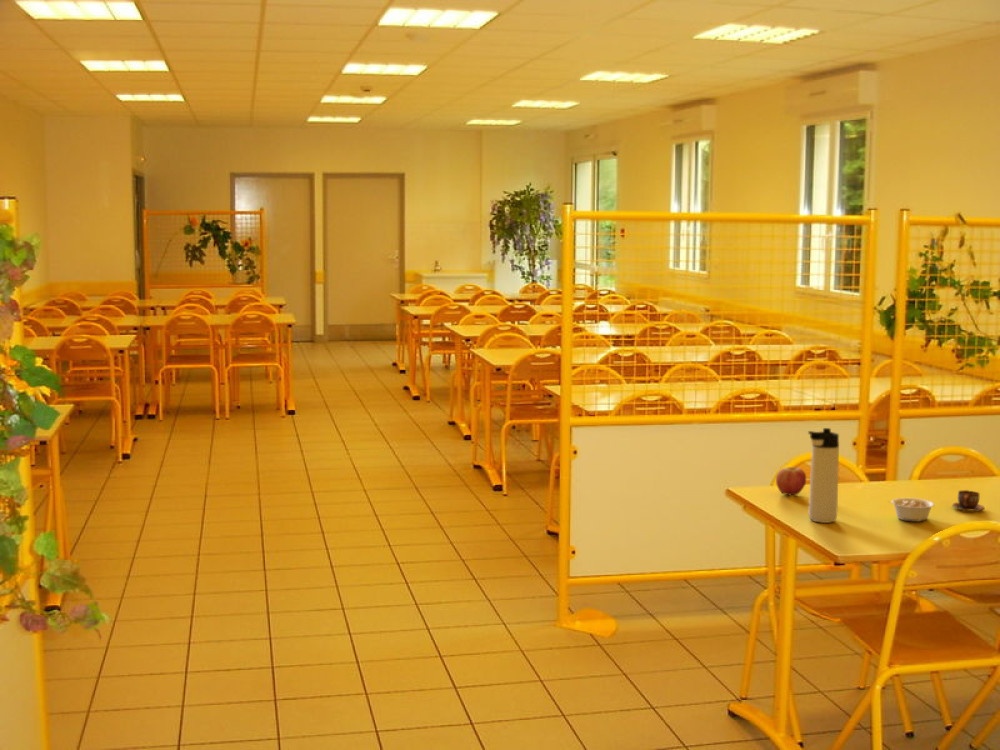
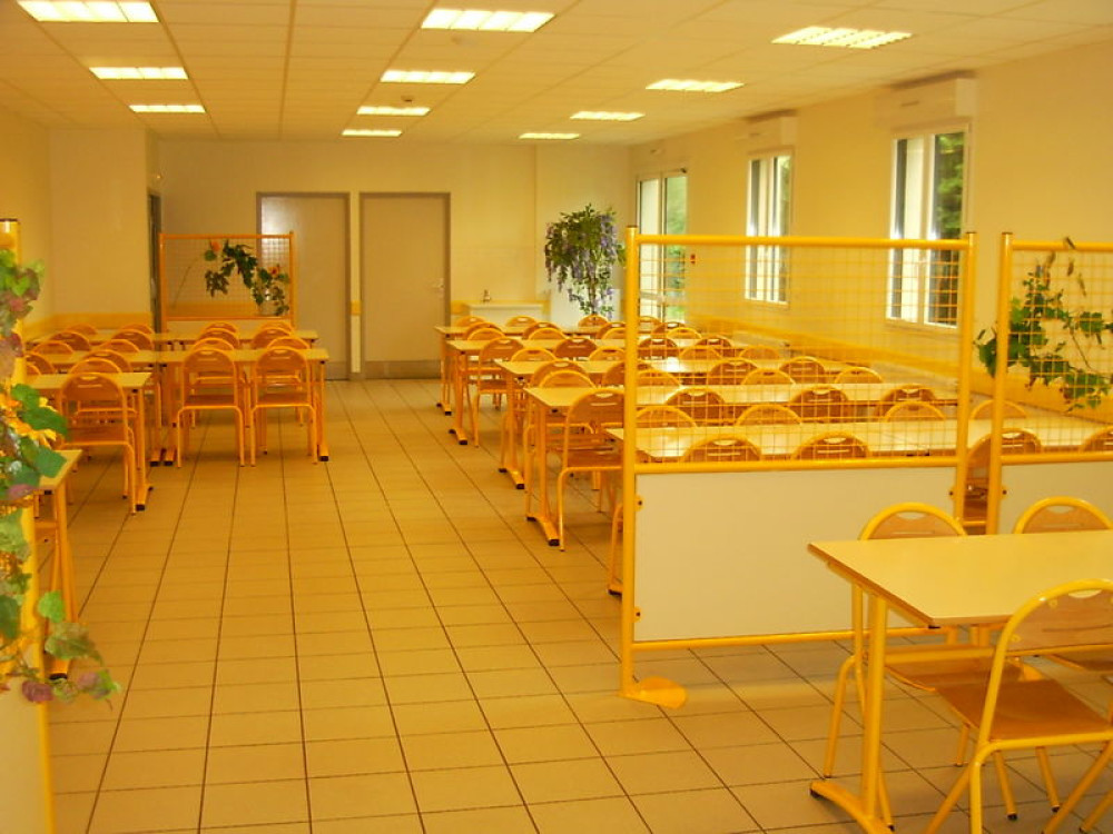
- thermos bottle (821, 475)
- cup (967, 500)
- apple (791, 480)
- legume (911, 509)
